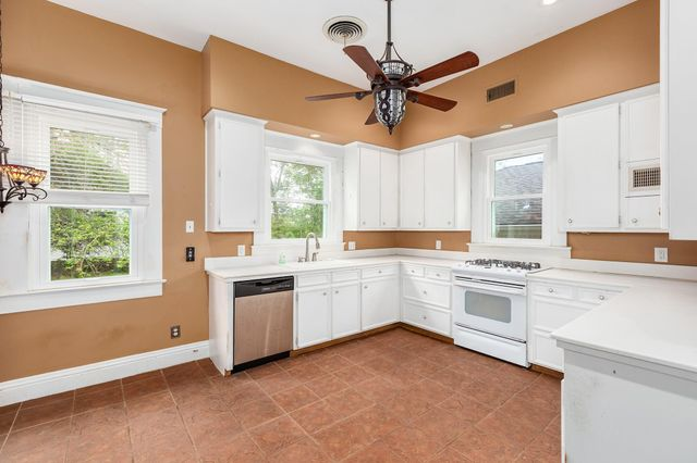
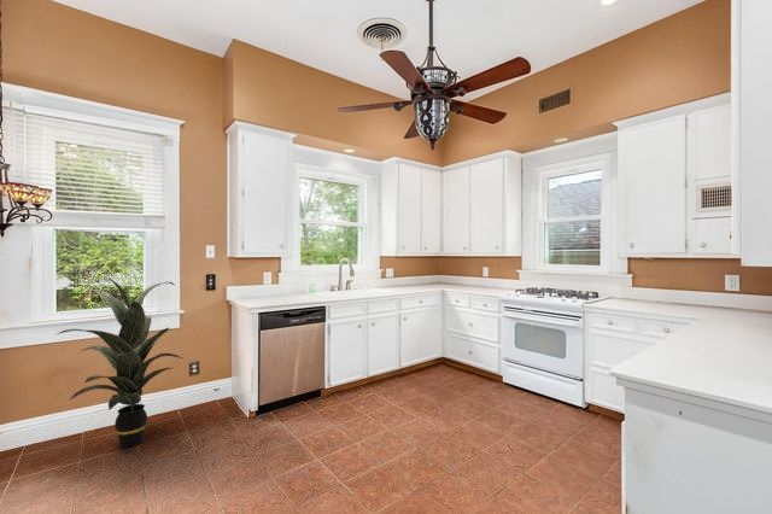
+ indoor plant (123, 358)
